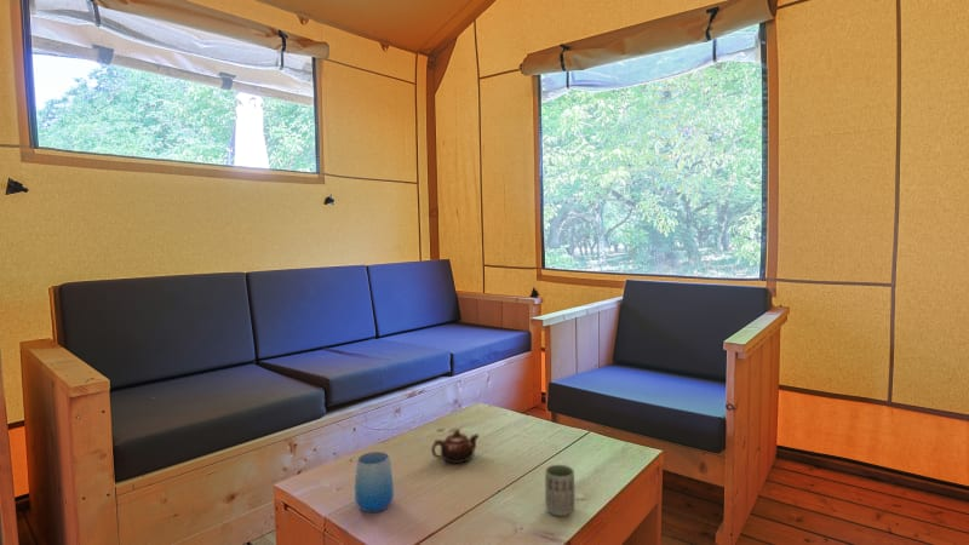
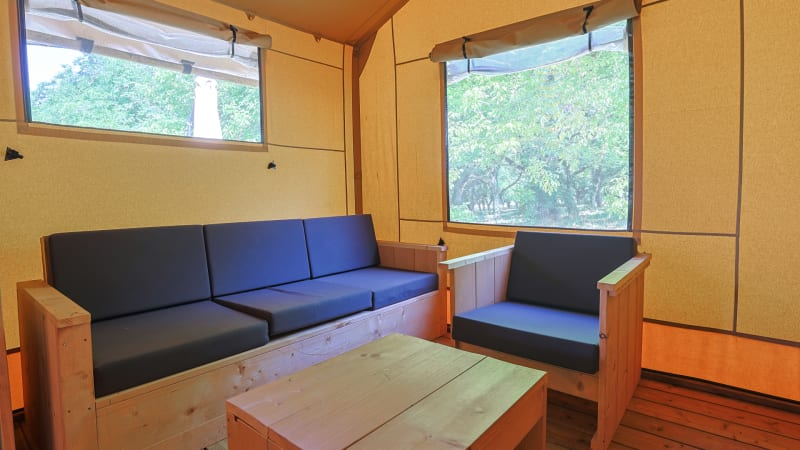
- cup (373, 481)
- teapot (455, 443)
- cup (560, 490)
